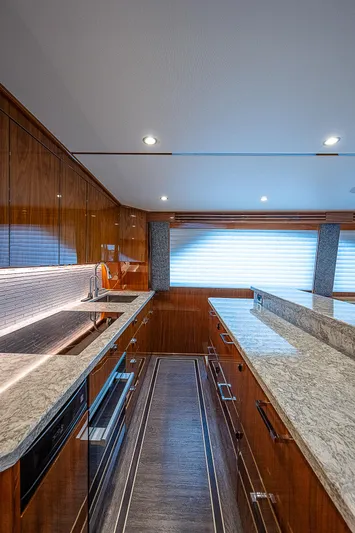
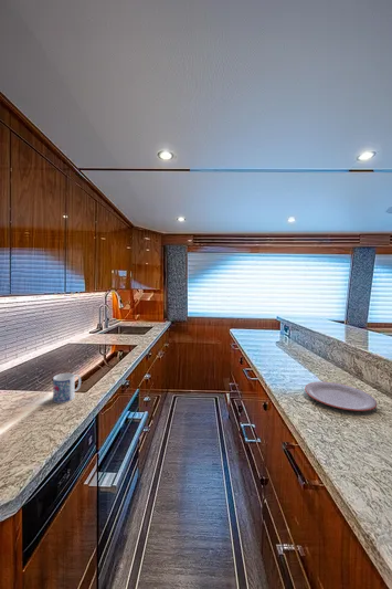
+ mug (67, 386)
+ plate (338, 396)
